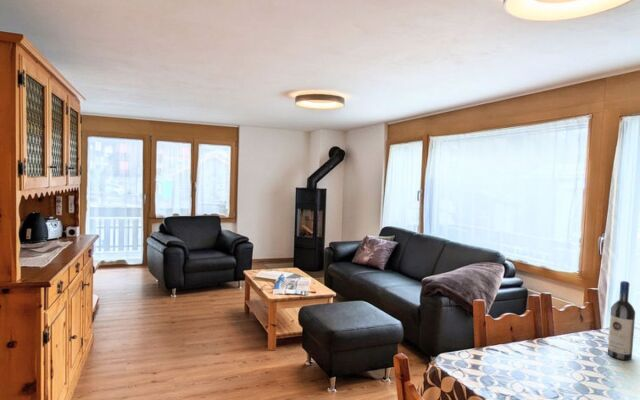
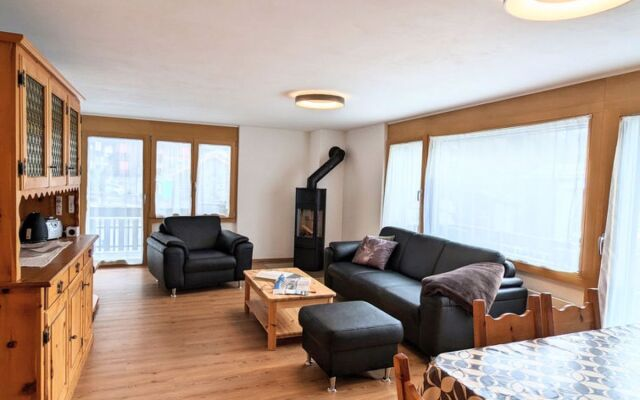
- wine bottle (622, 318)
